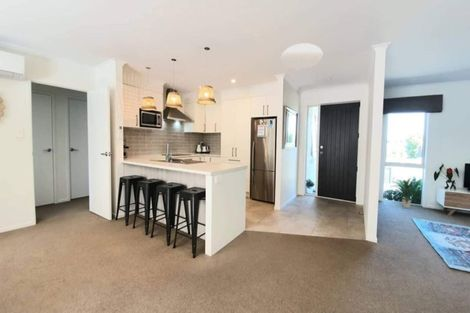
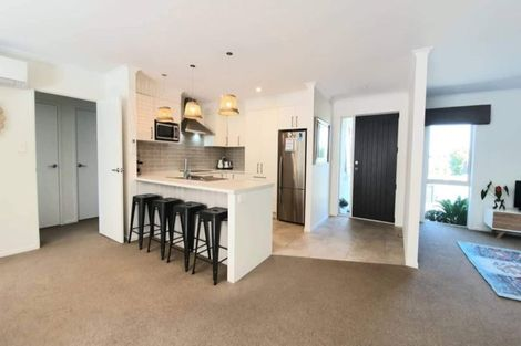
- indoor plant (406, 192)
- ceiling light (301, 57)
